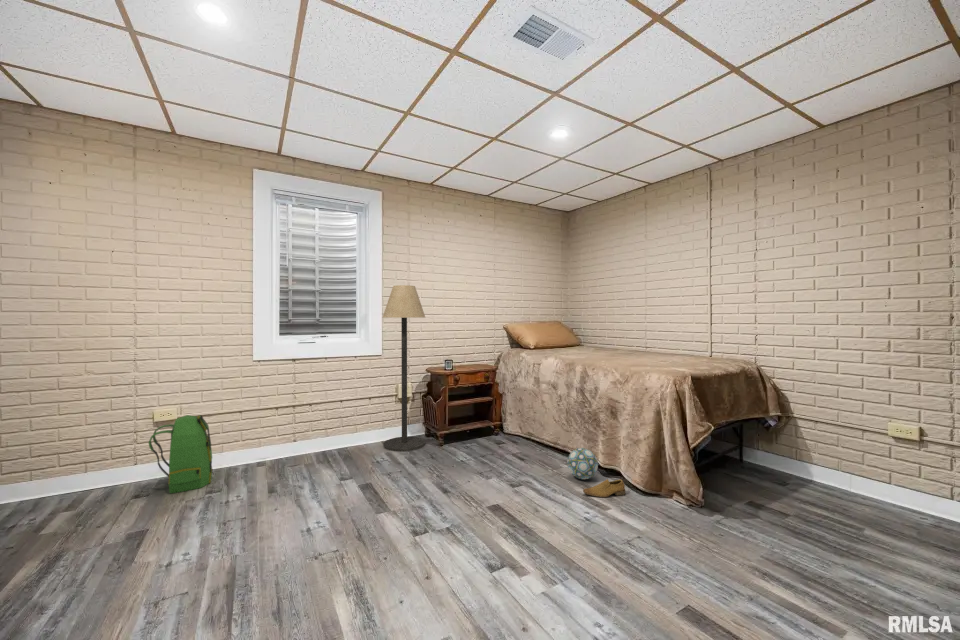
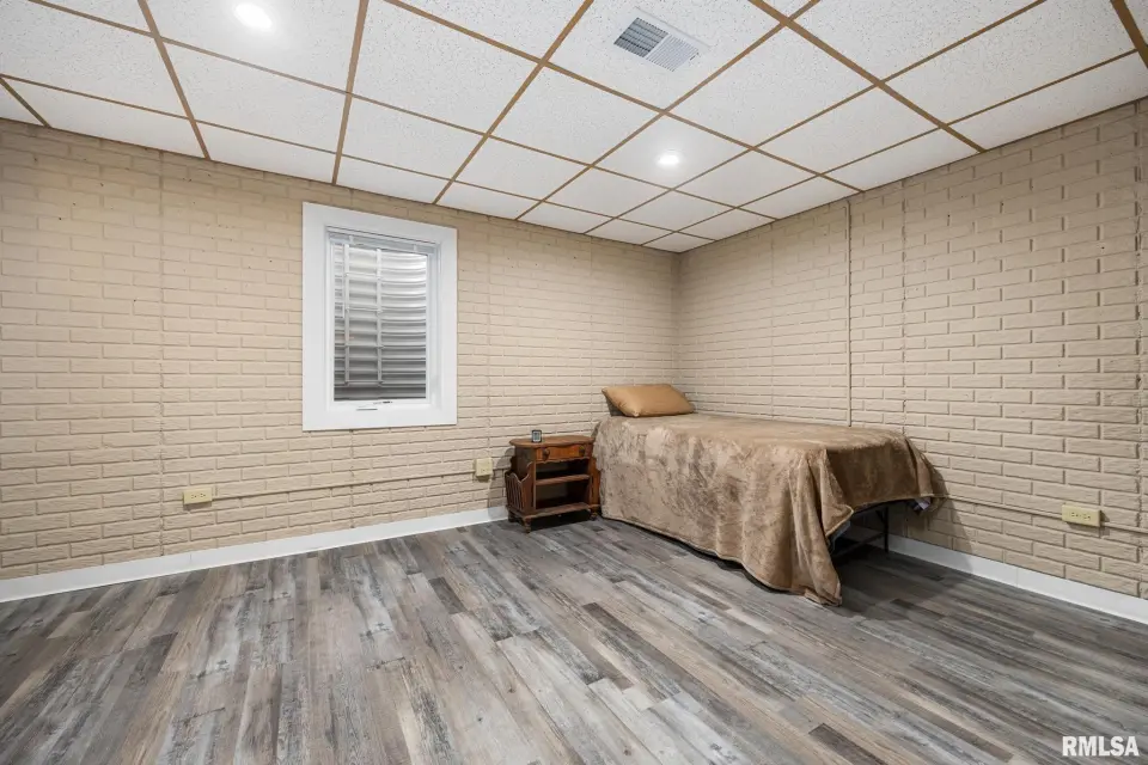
- ball (582, 463)
- floor lamp (404, 365)
- backpack (182, 450)
- shoe (604, 486)
